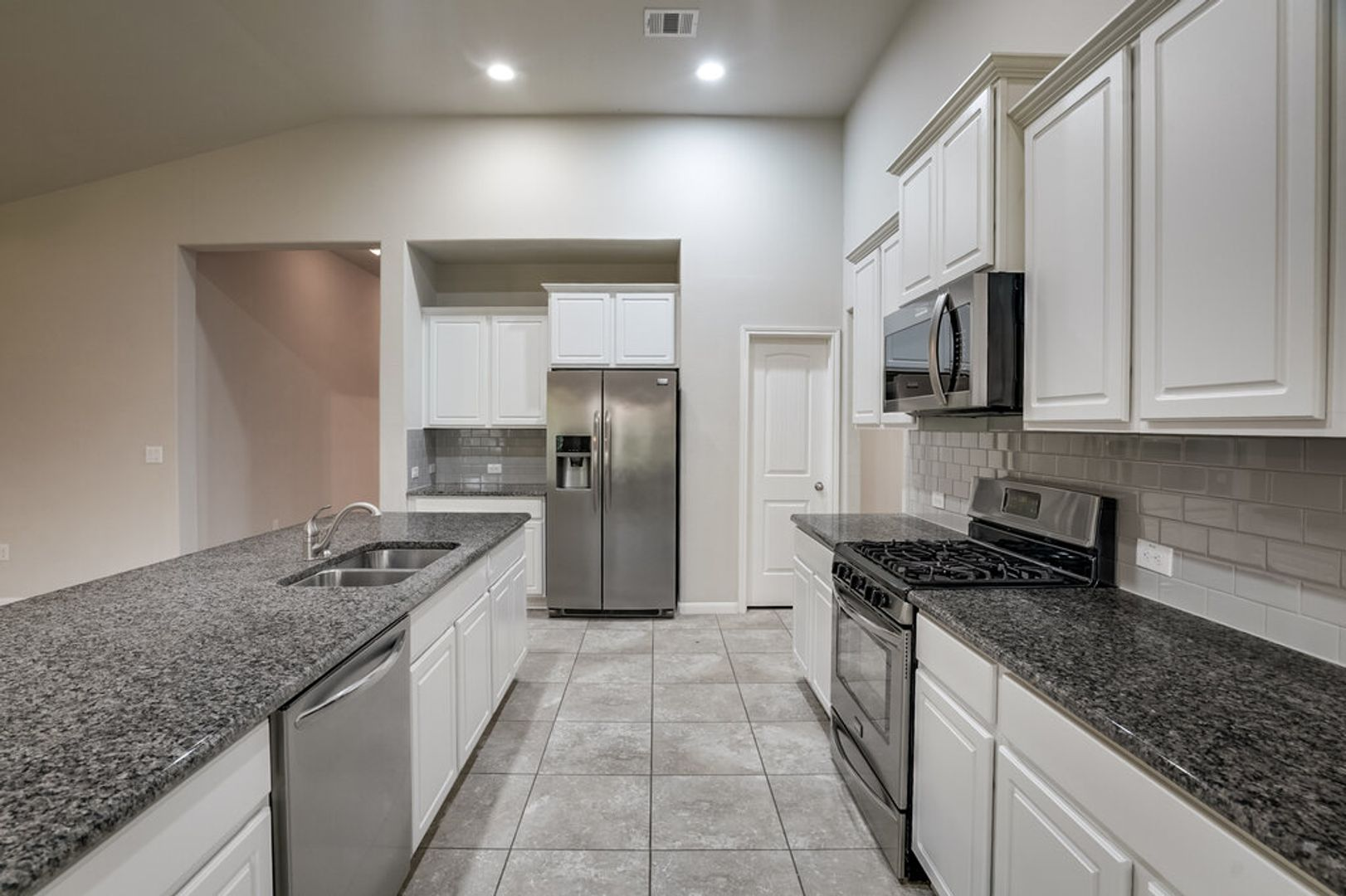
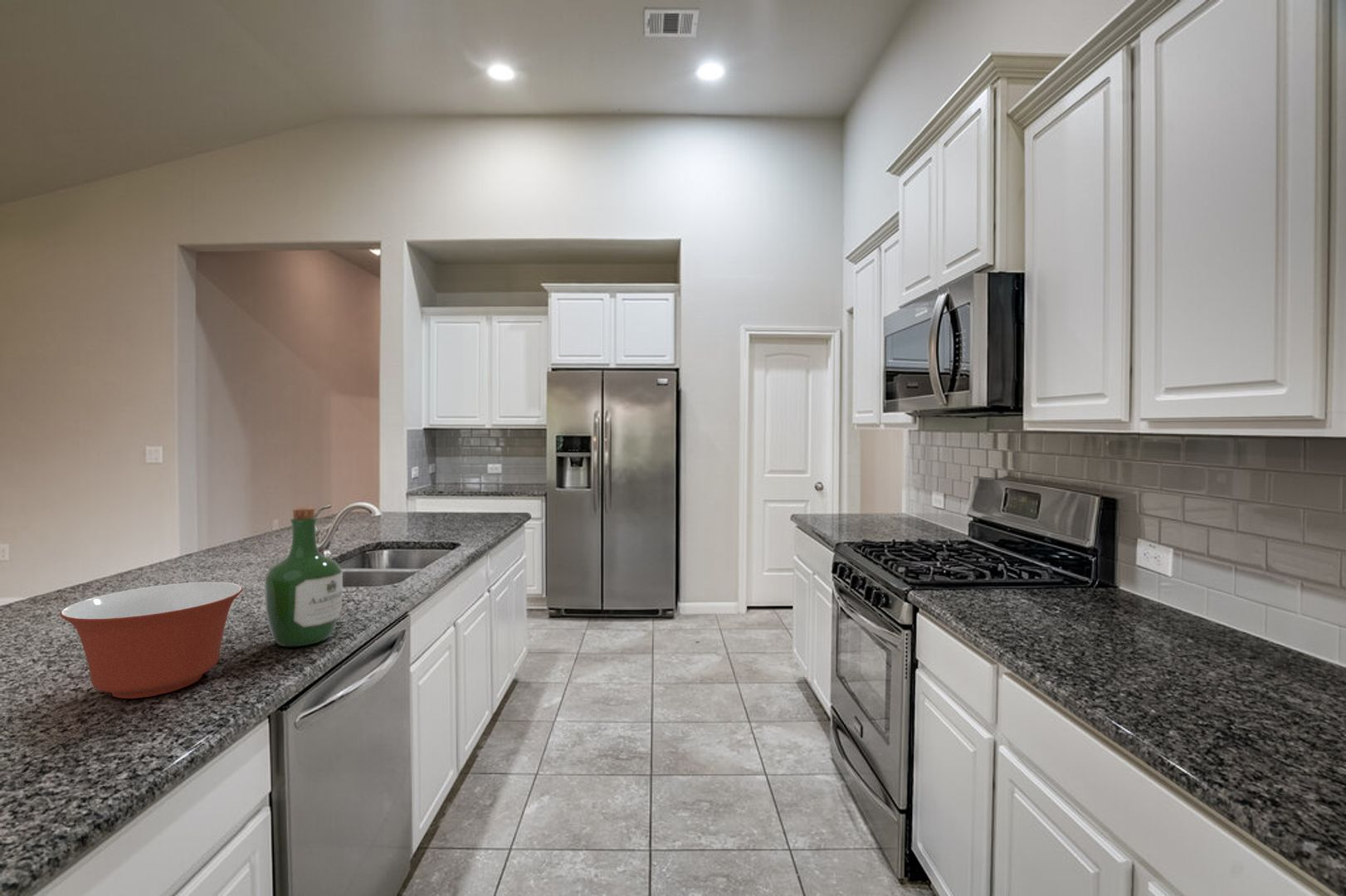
+ mixing bowl (158, 640)
+ wine bottle (305, 572)
